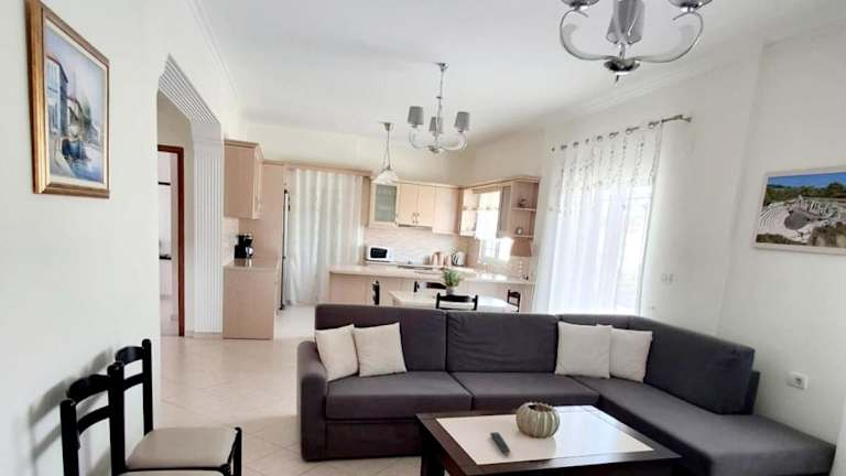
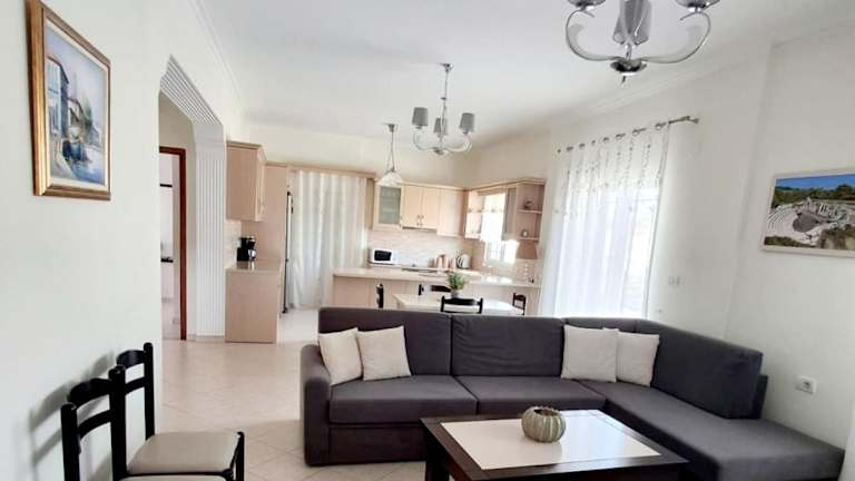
- remote control (500, 442)
